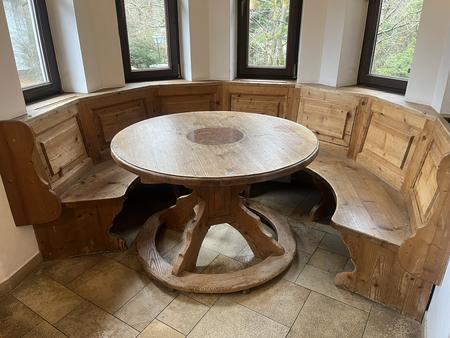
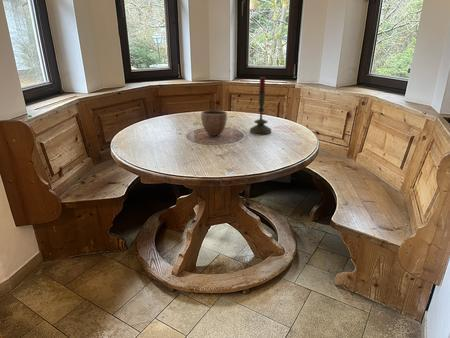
+ candle (261, 104)
+ decorative bowl (214, 123)
